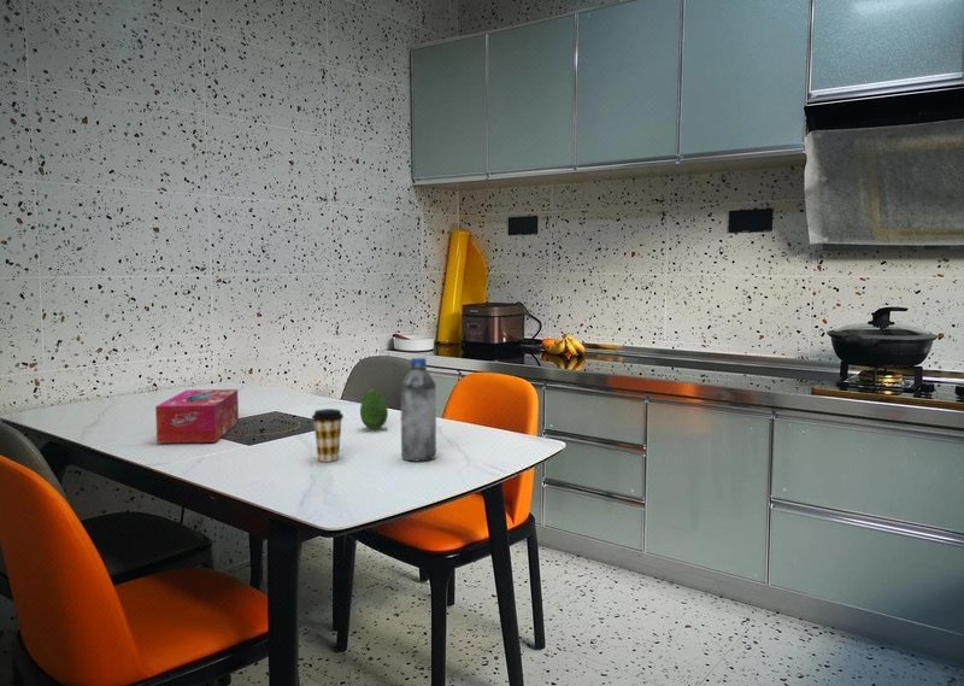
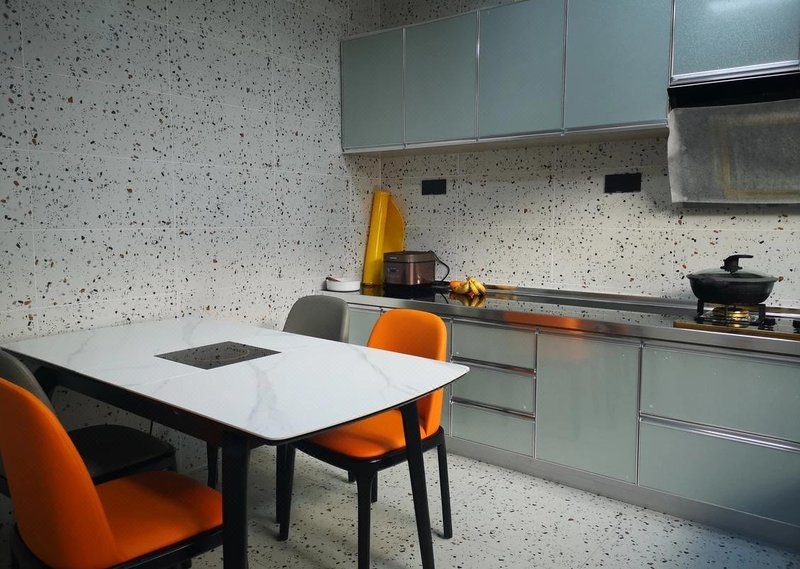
- tissue box (200, 414)
- coffee cup (328, 434)
- fruit (374, 409)
- water bottle (418, 408)
